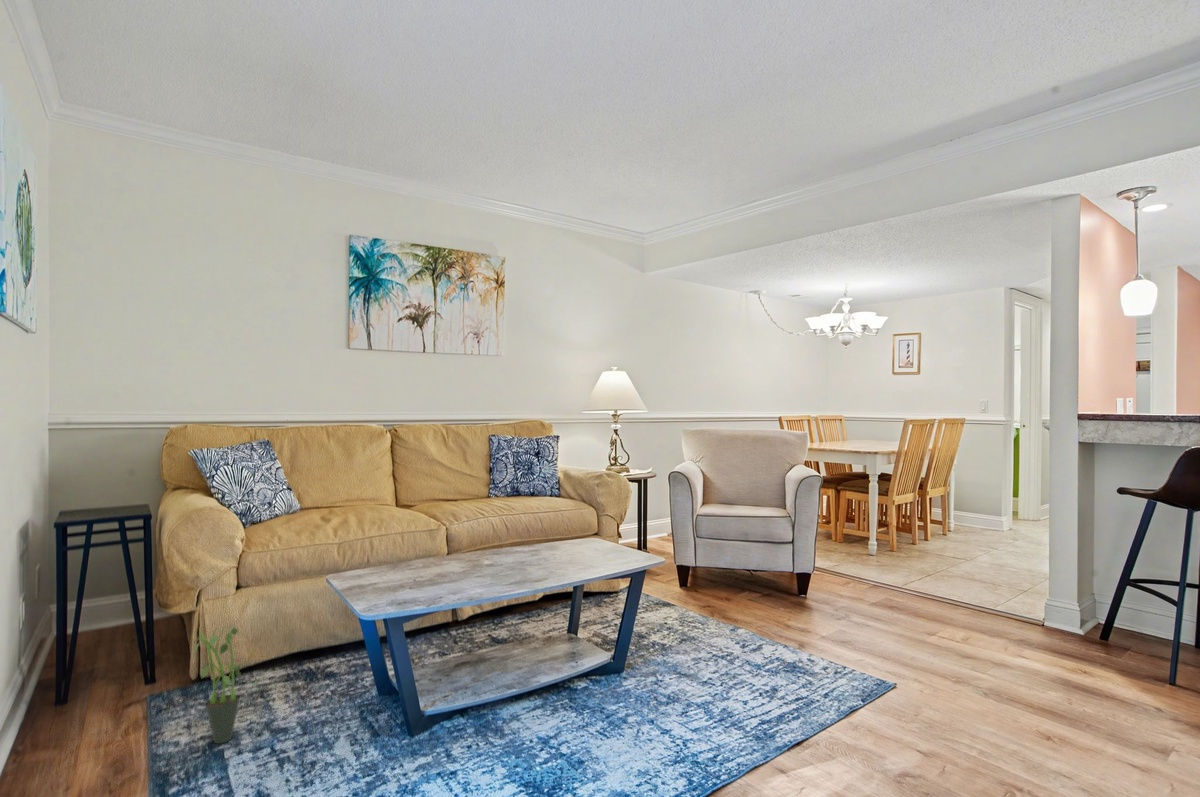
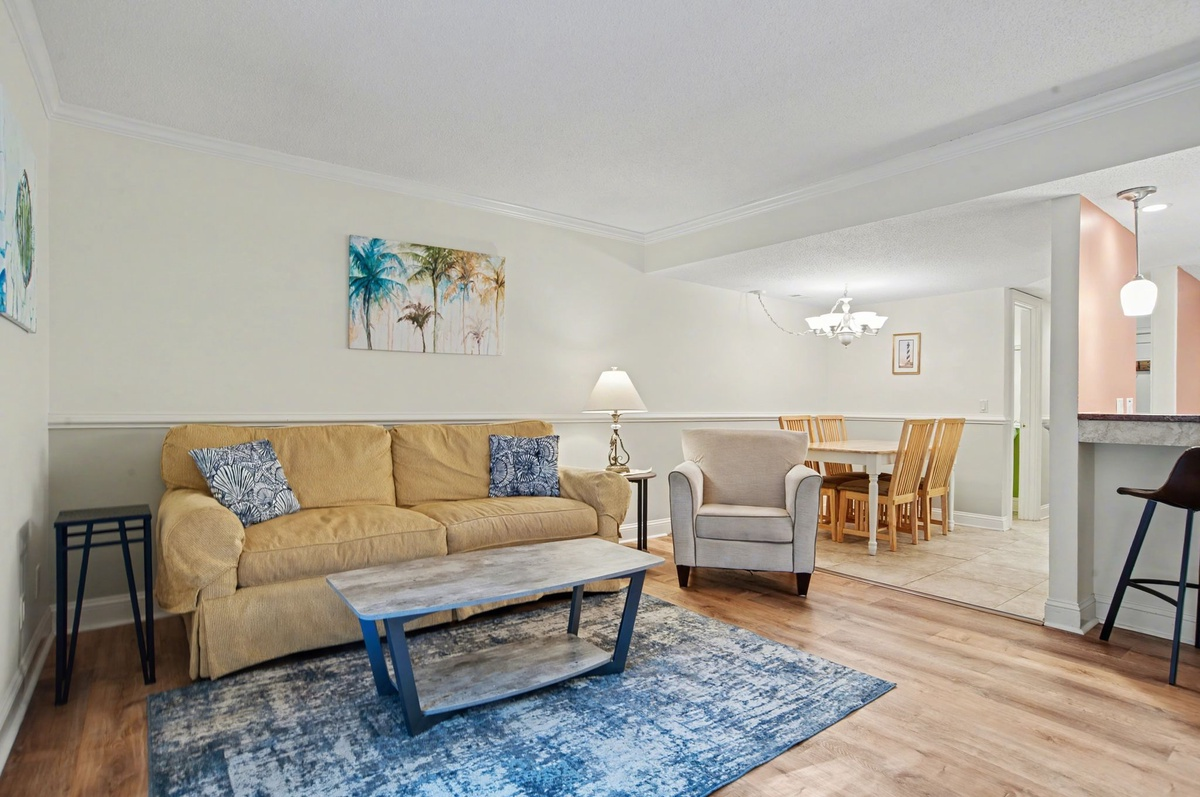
- potted plant (217, 682)
